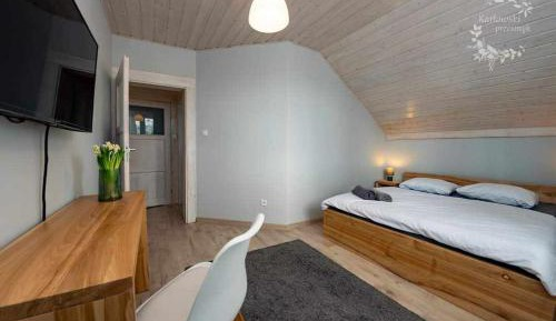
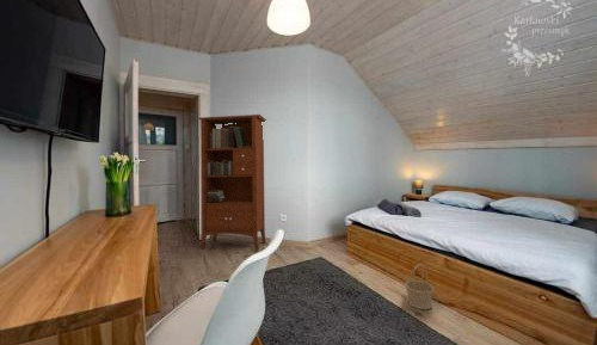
+ bookcase (233, 181)
+ basket (419, 283)
